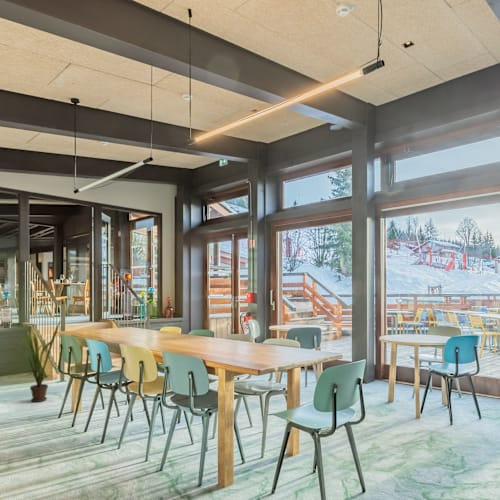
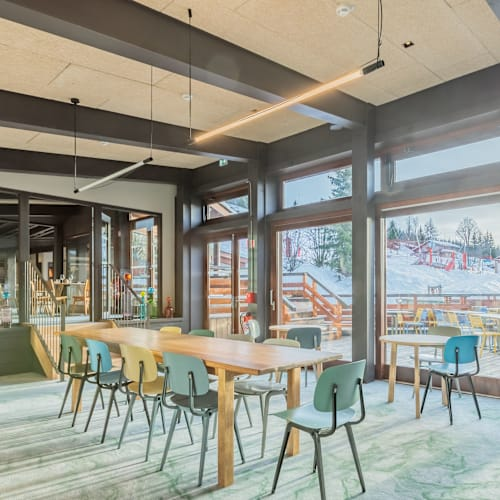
- house plant (35, 361)
